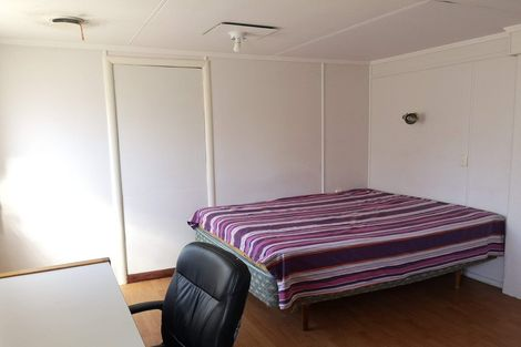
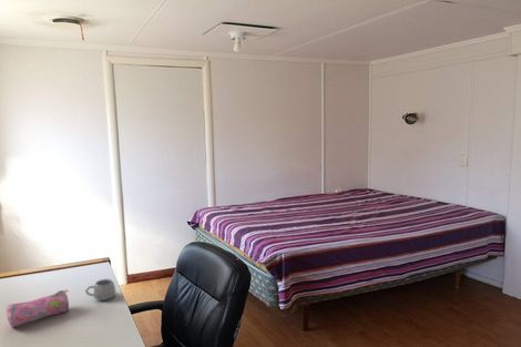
+ mug (101, 290)
+ pencil case (39, 307)
